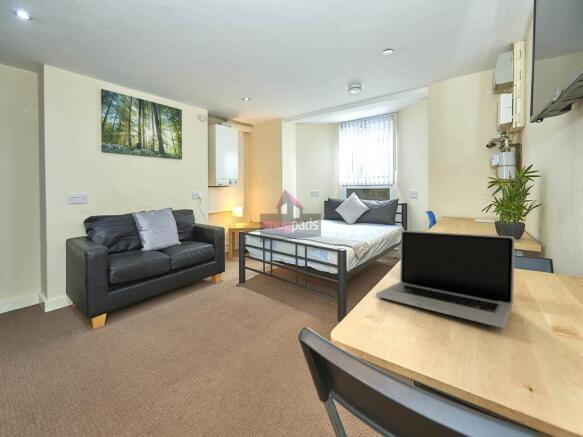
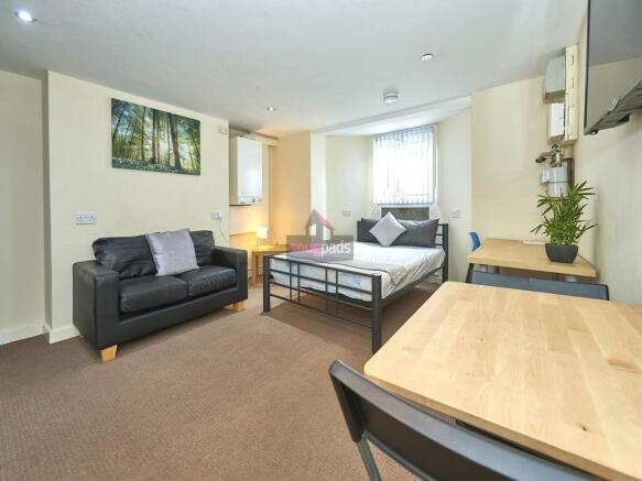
- laptop (441, 268)
